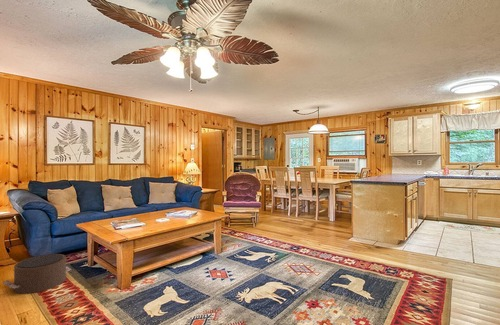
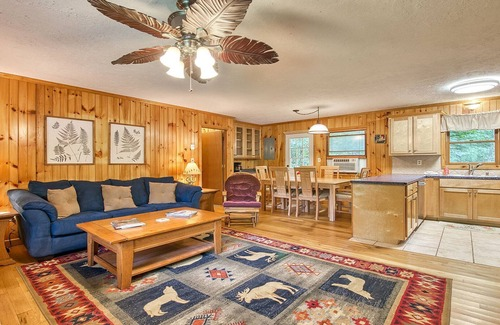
- pouf (40, 271)
